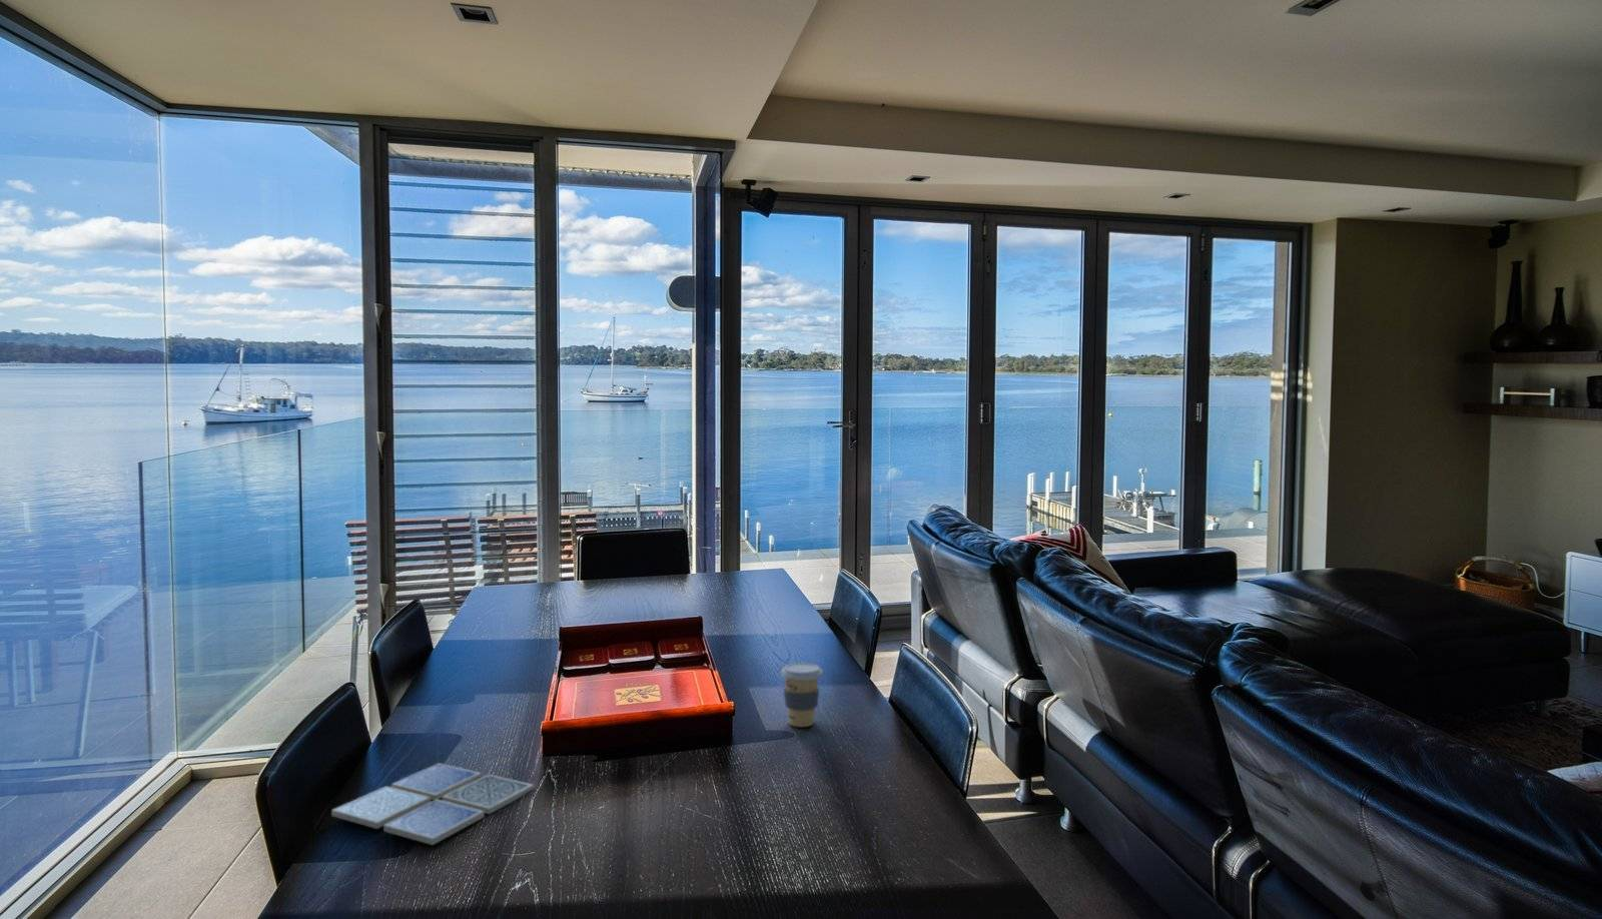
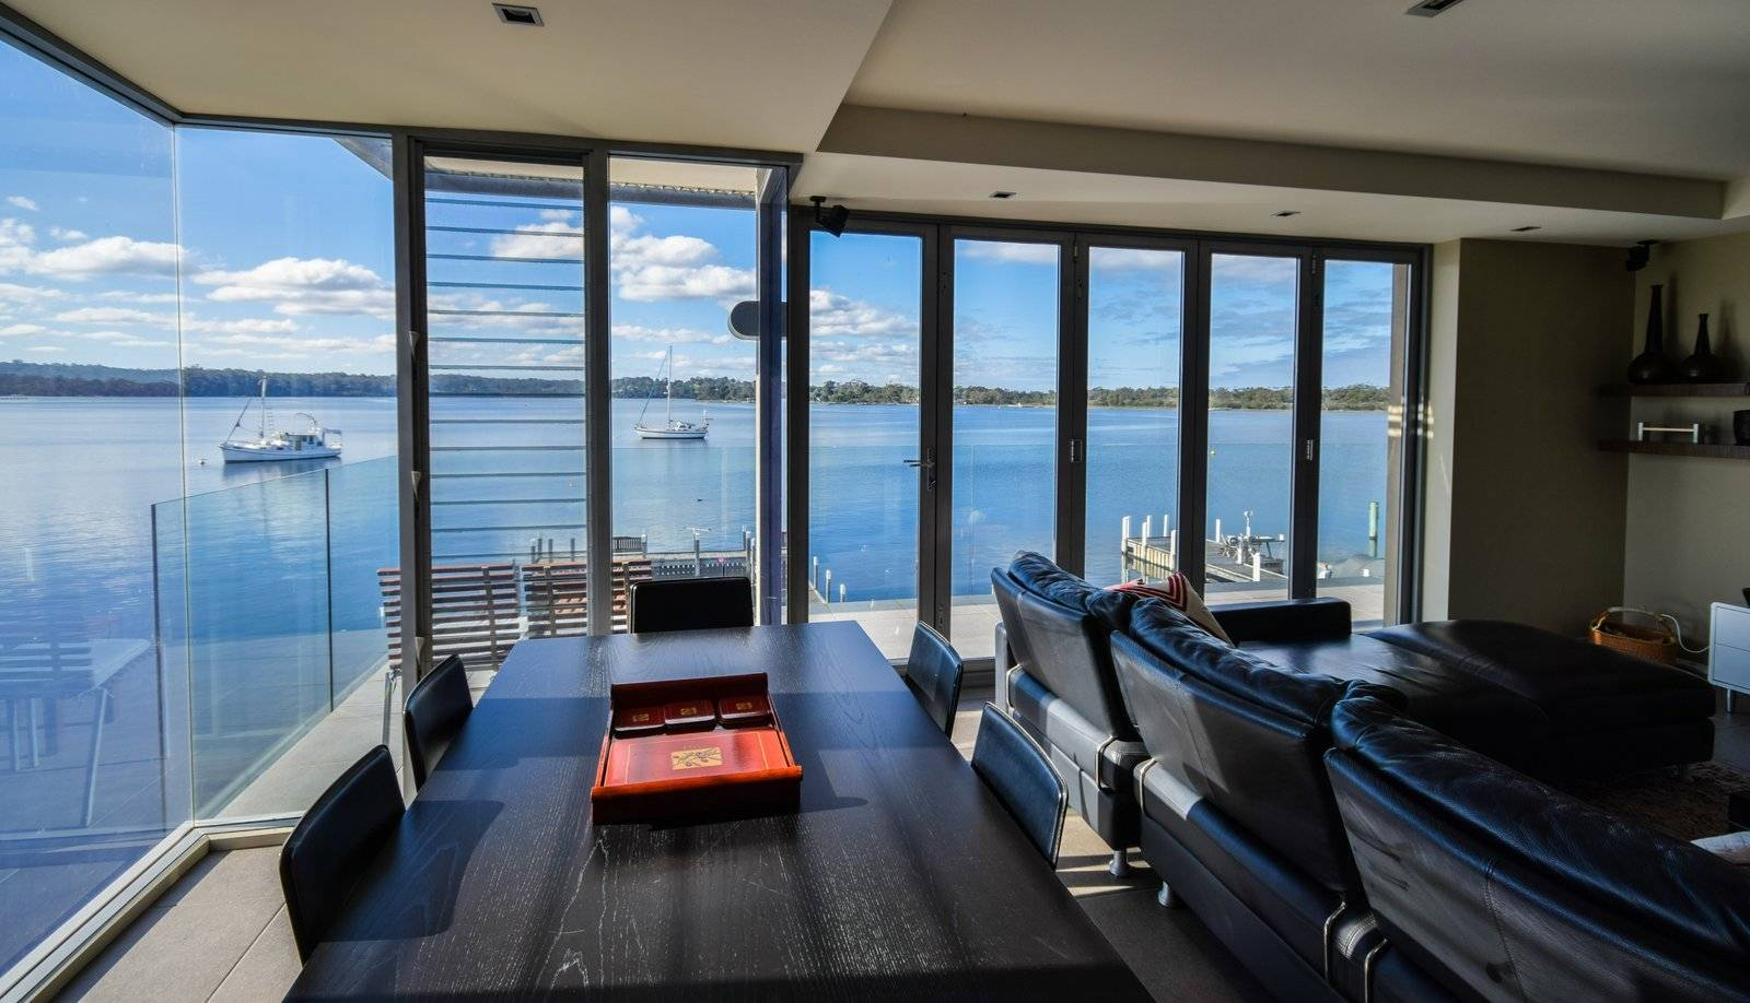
- coffee cup (801, 694)
- drink coaster (436, 800)
